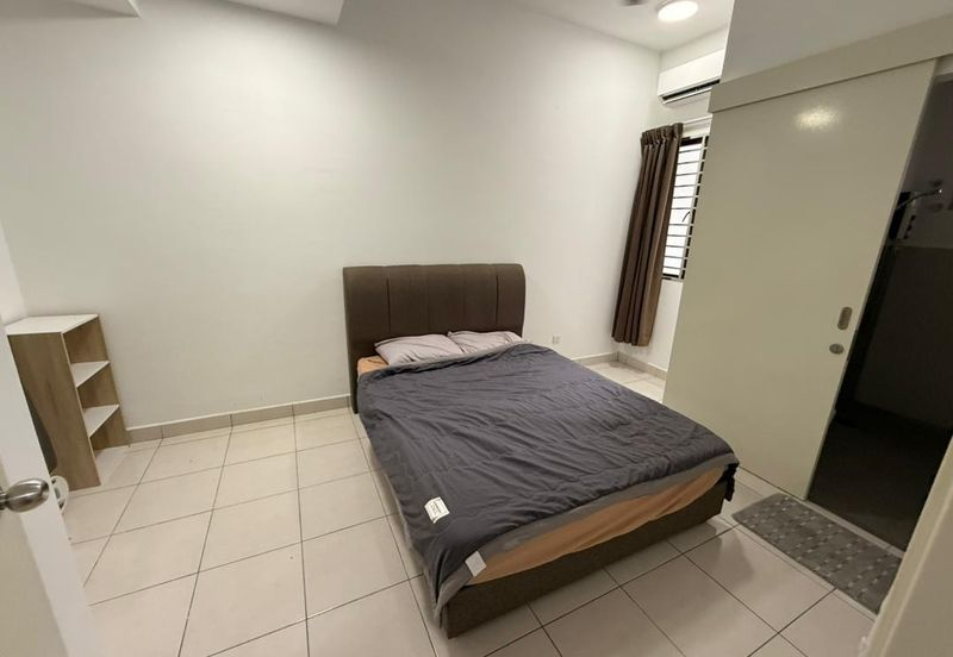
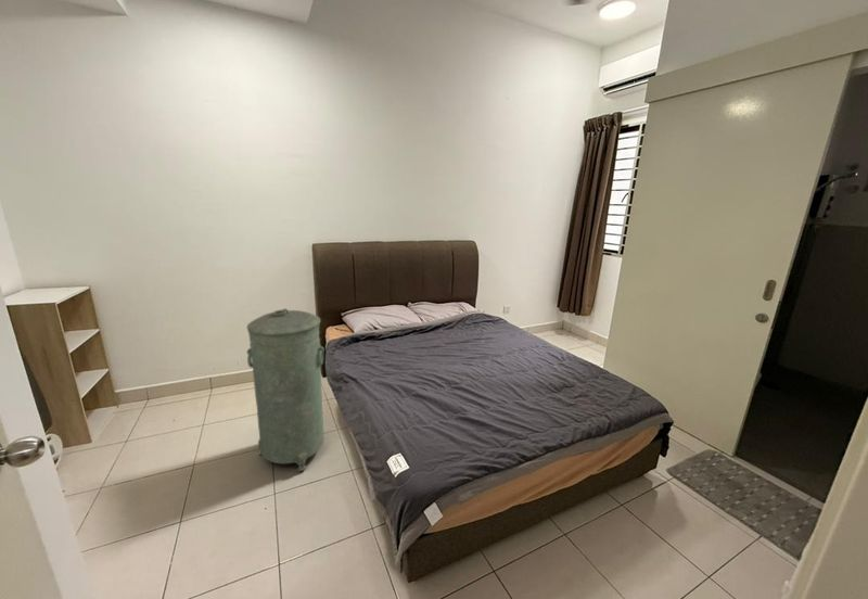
+ trash can (289, 383)
